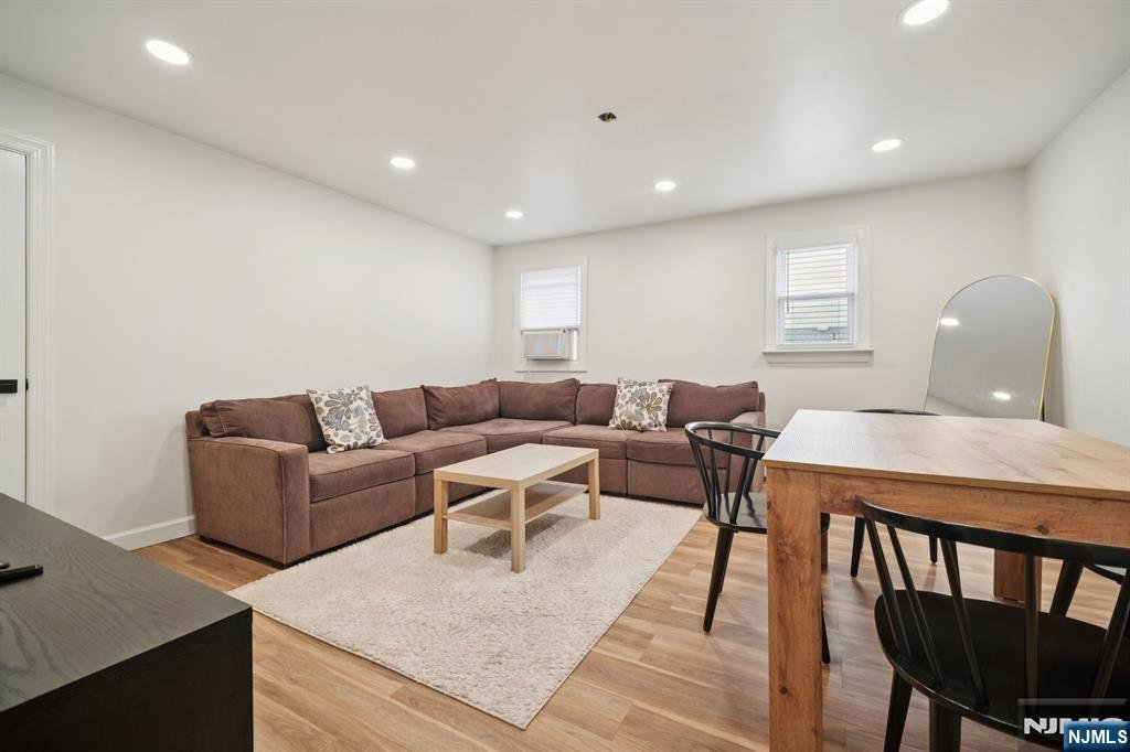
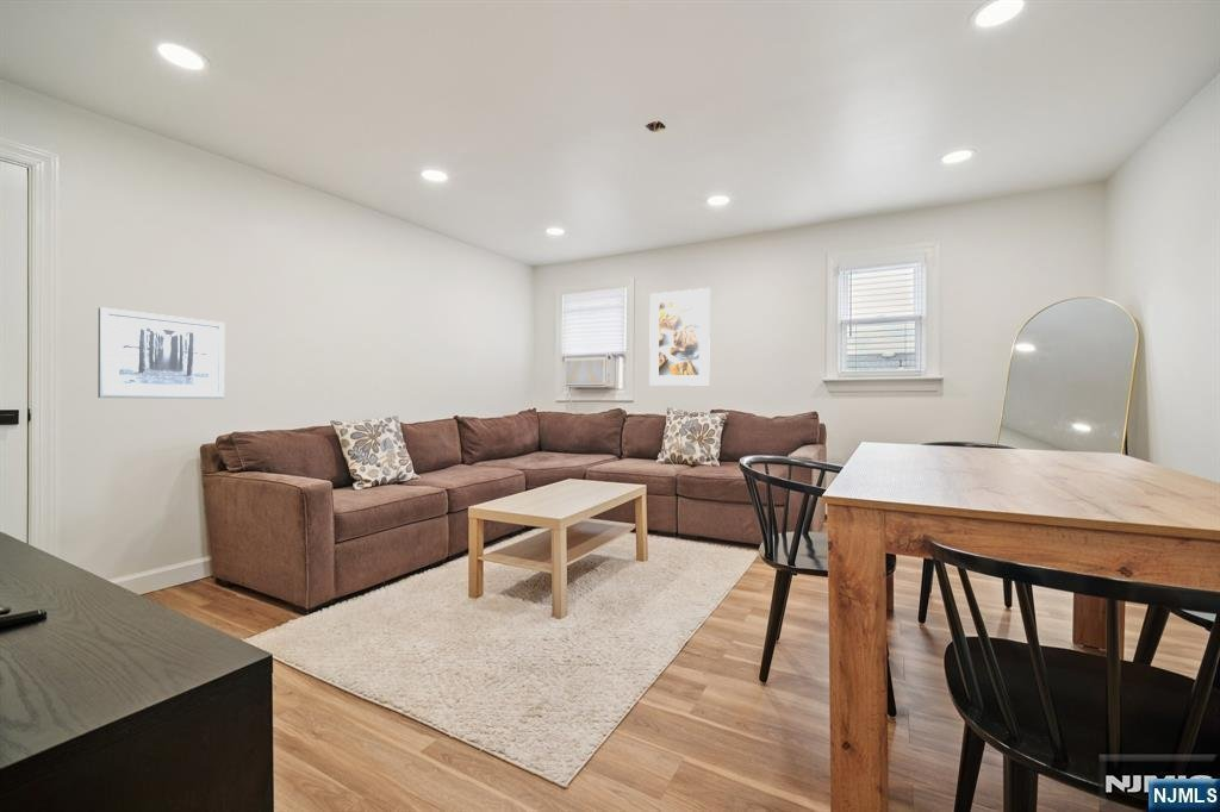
+ wall art (167, 356)
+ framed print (678, 338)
